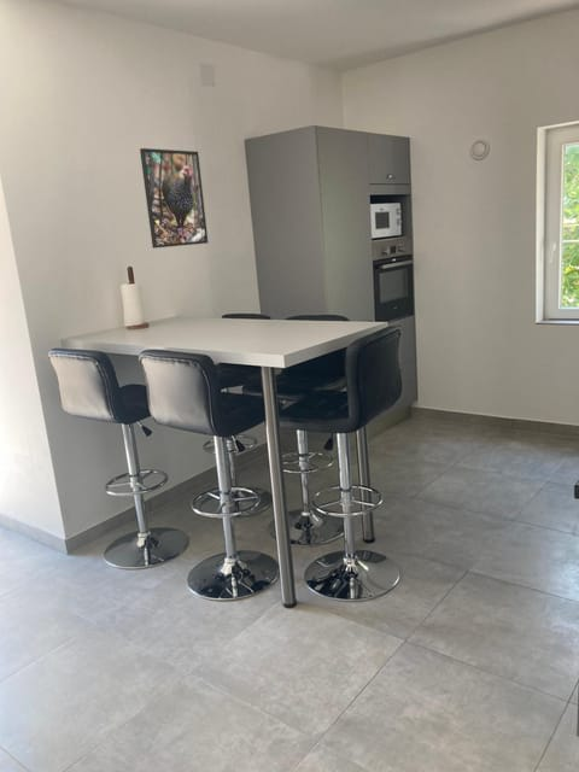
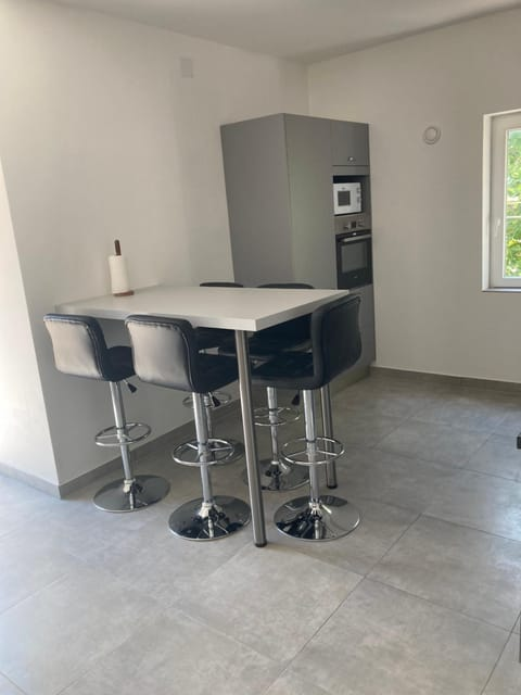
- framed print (175, 198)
